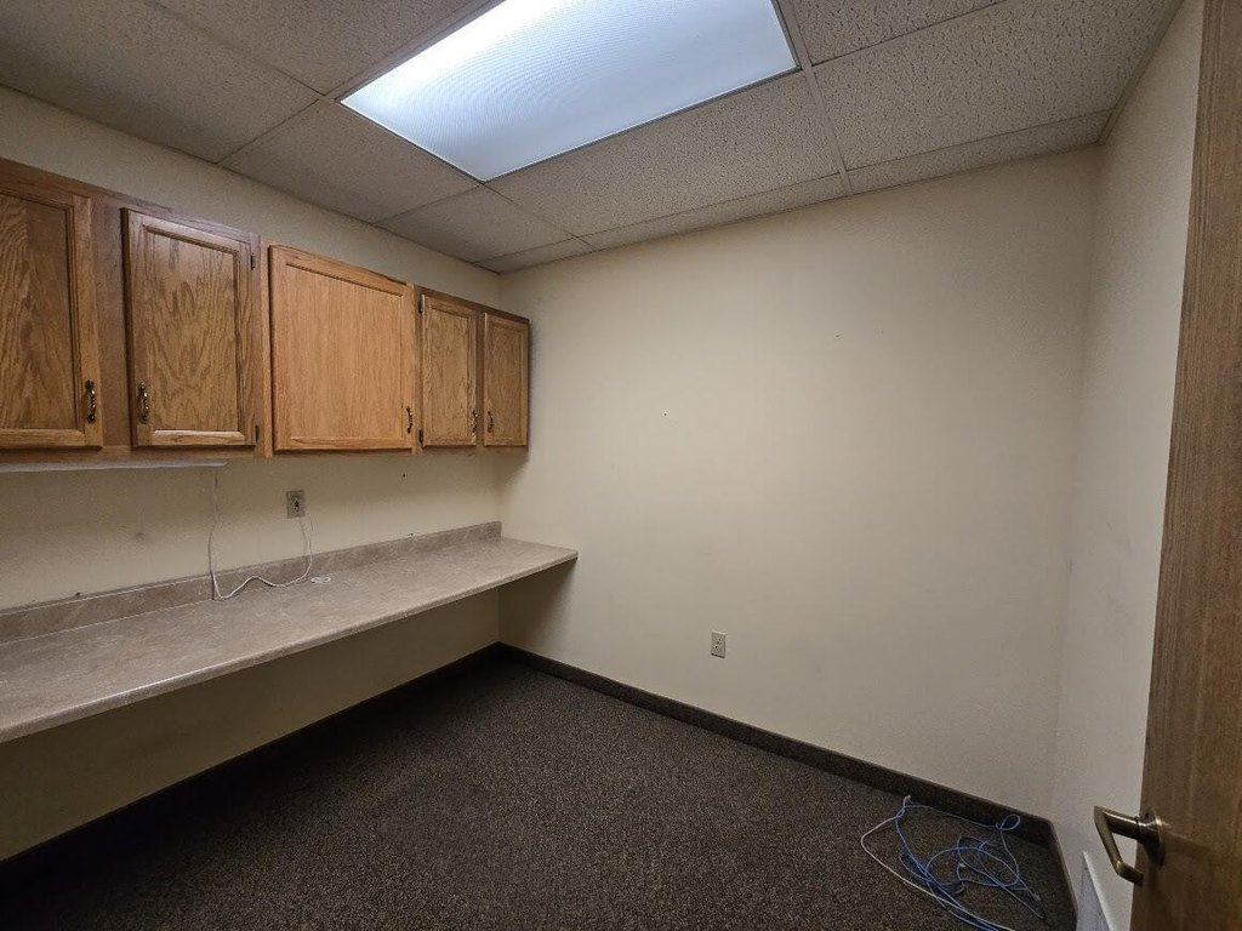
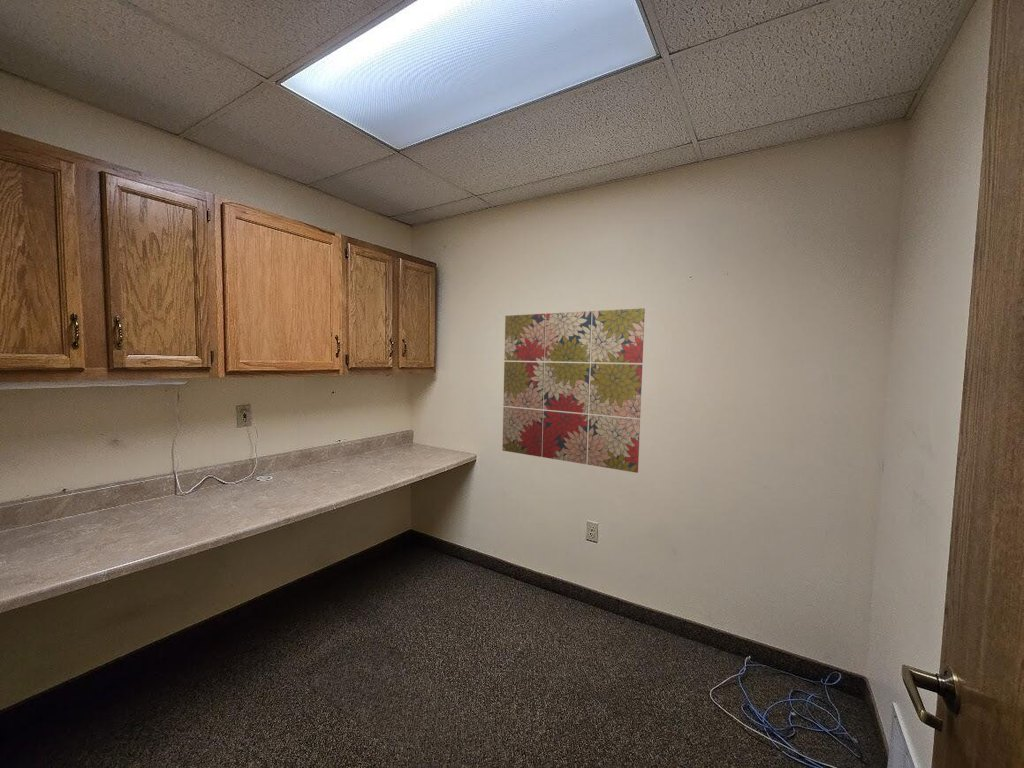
+ wall art (565, 387)
